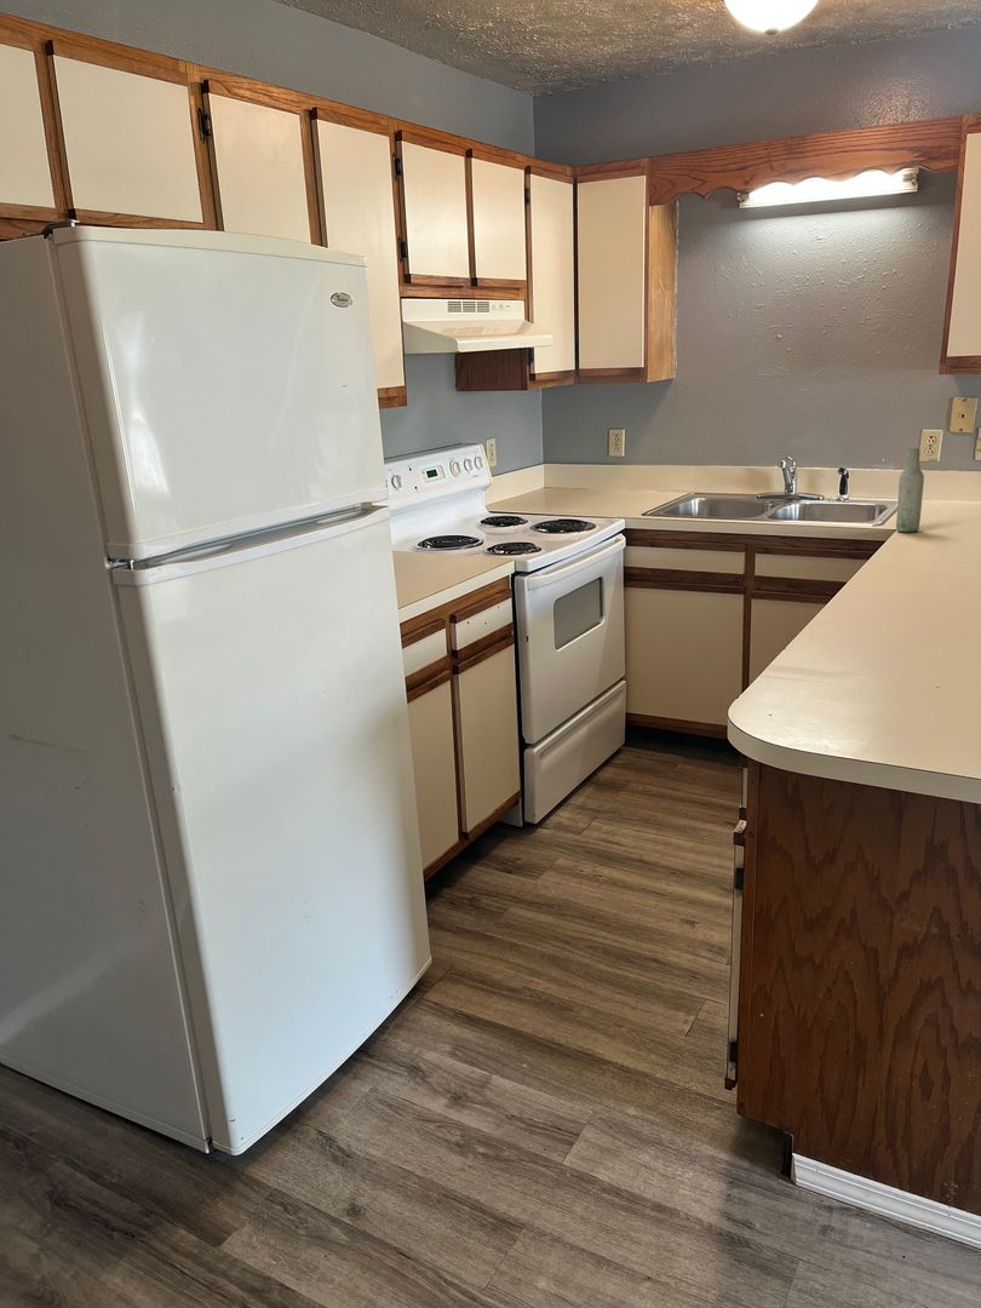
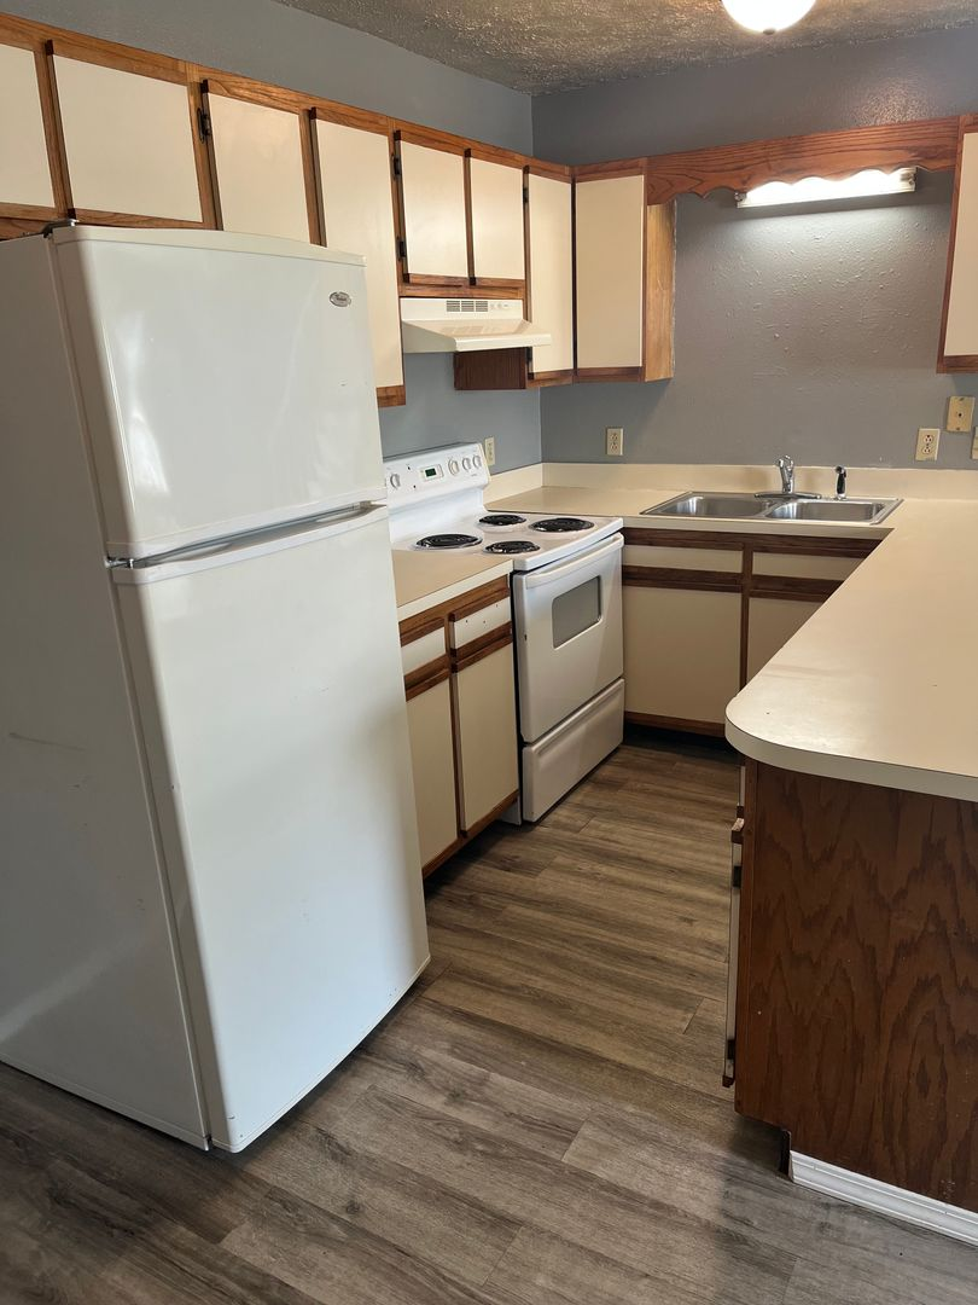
- bottle (911, 489)
